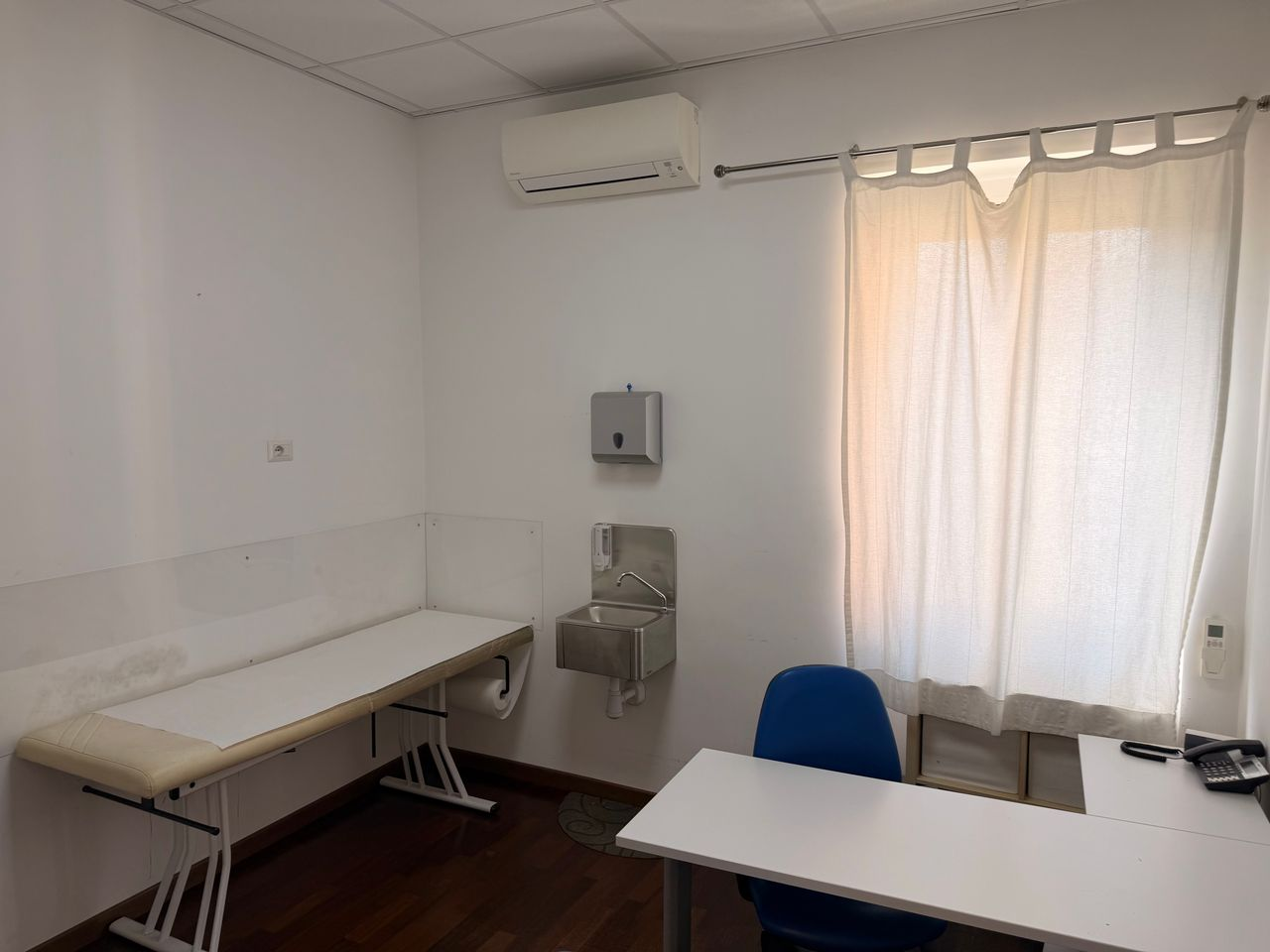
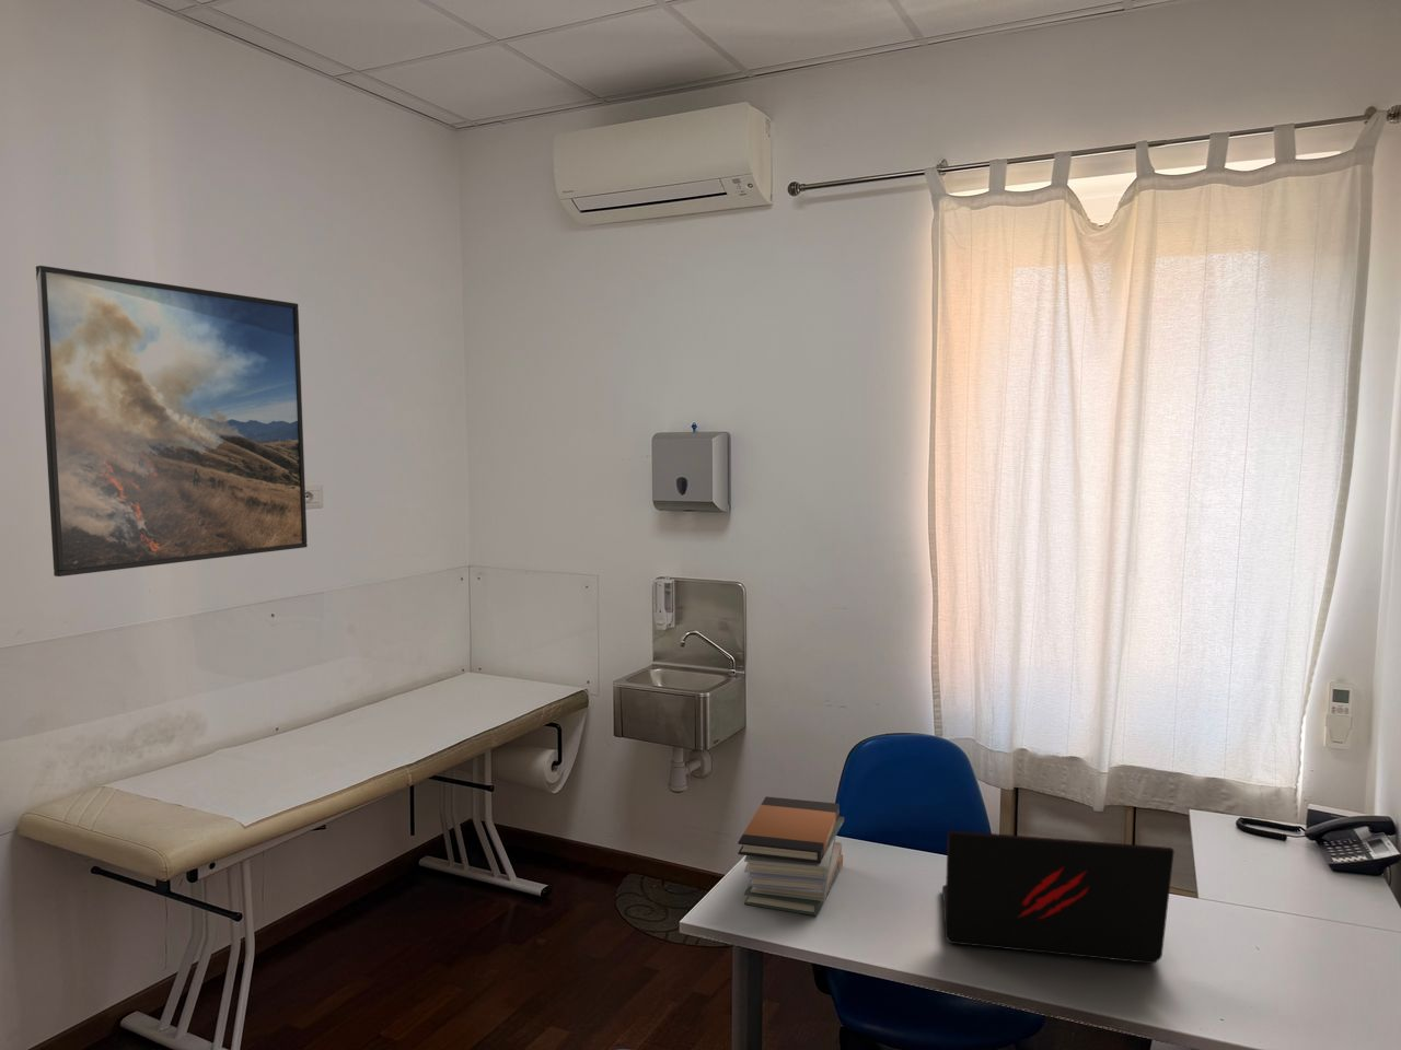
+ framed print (189, 425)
+ laptop (1046, 871)
+ book stack (792, 854)
